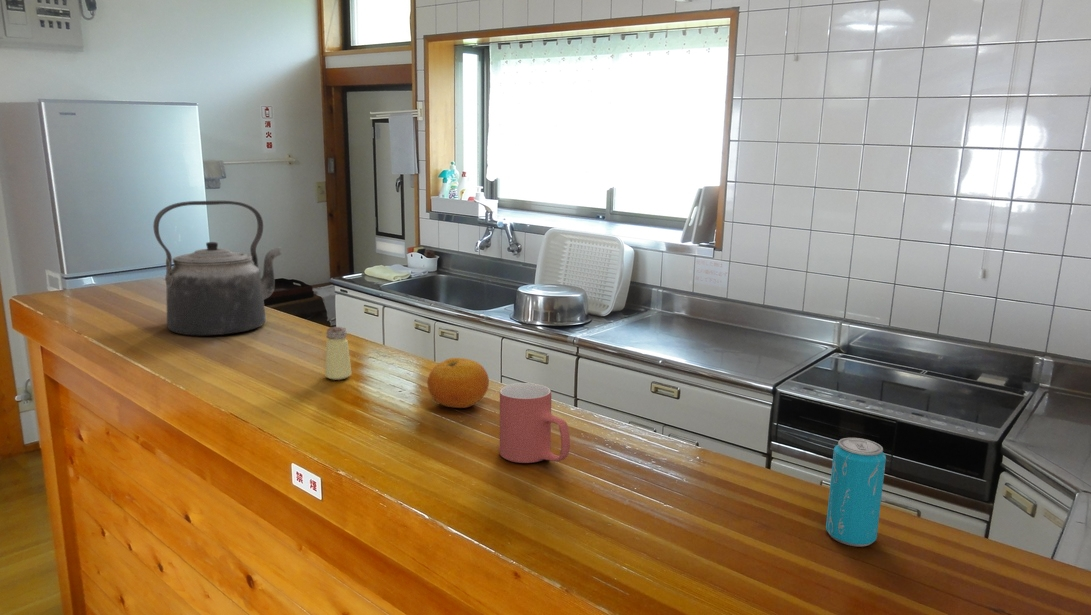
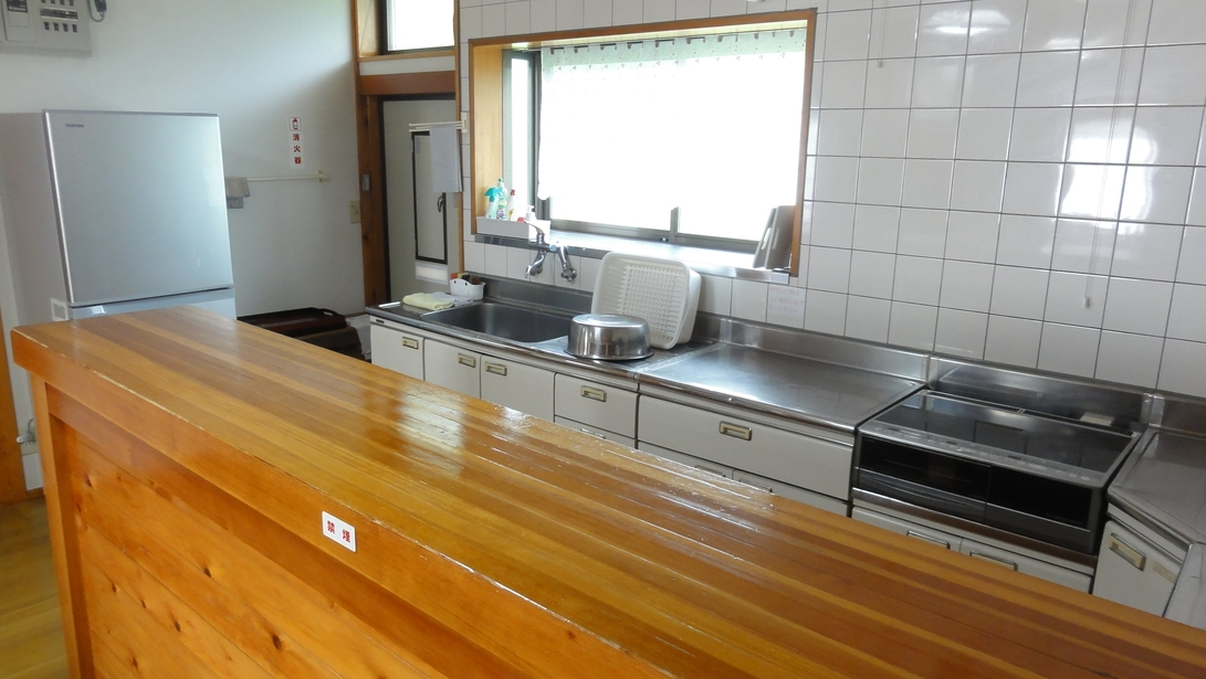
- saltshaker (337, 352)
- beverage can (855, 491)
- mug (536, 425)
- fruit (458, 382)
- kettle (223, 263)
